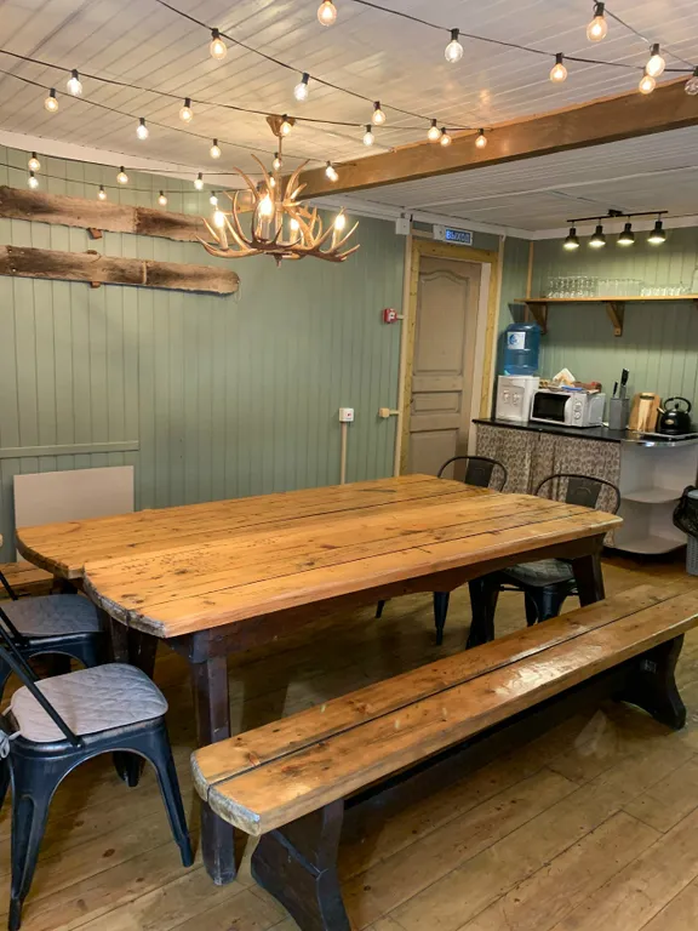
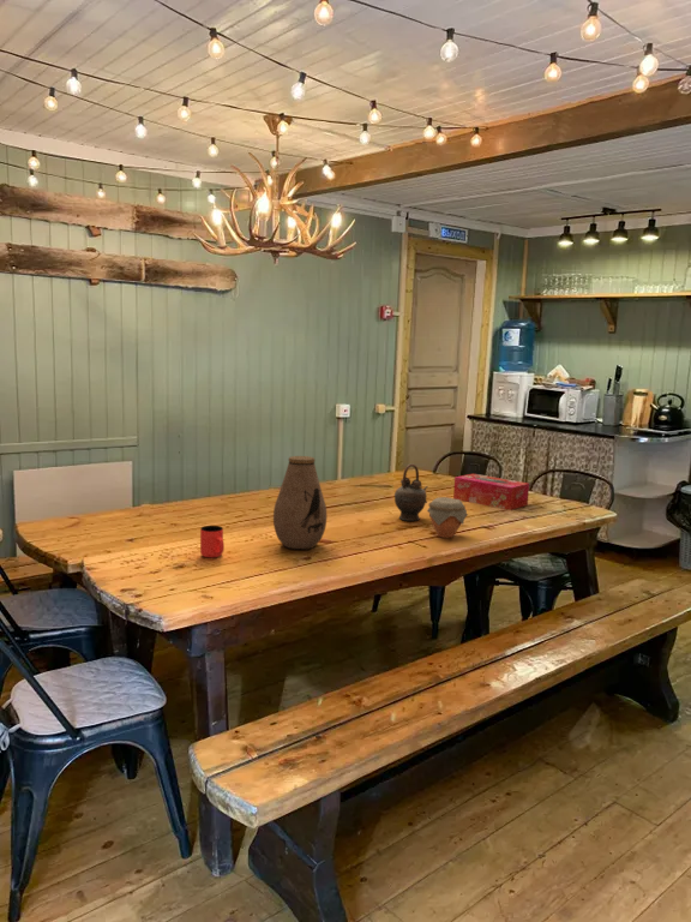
+ jar (446, 517)
+ vase (300, 502)
+ tissue box (491, 491)
+ cup (214, 543)
+ teapot (413, 491)
